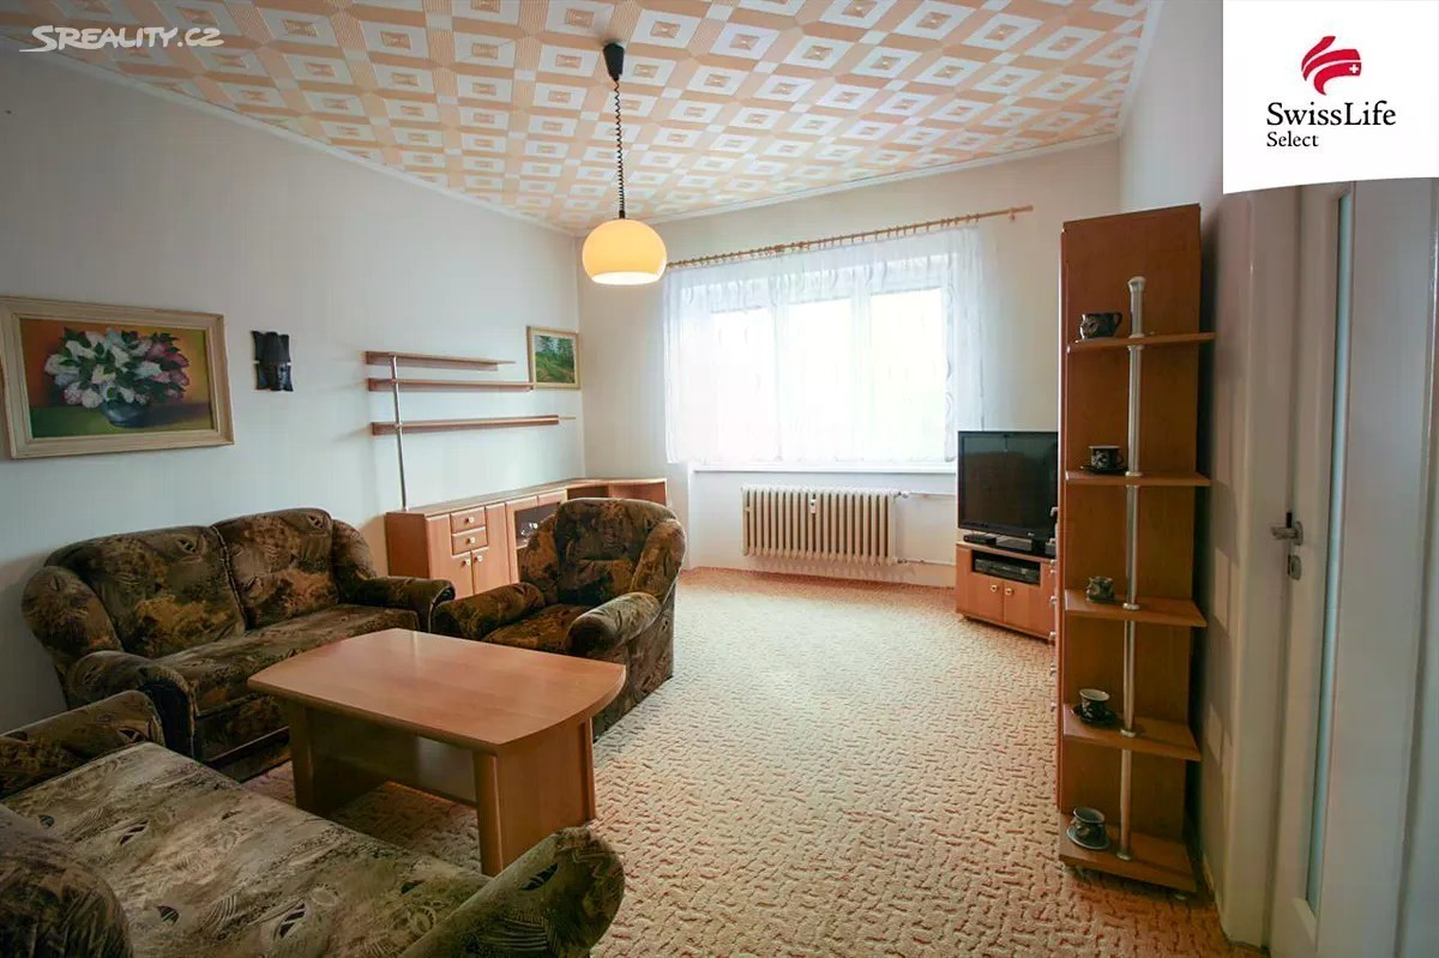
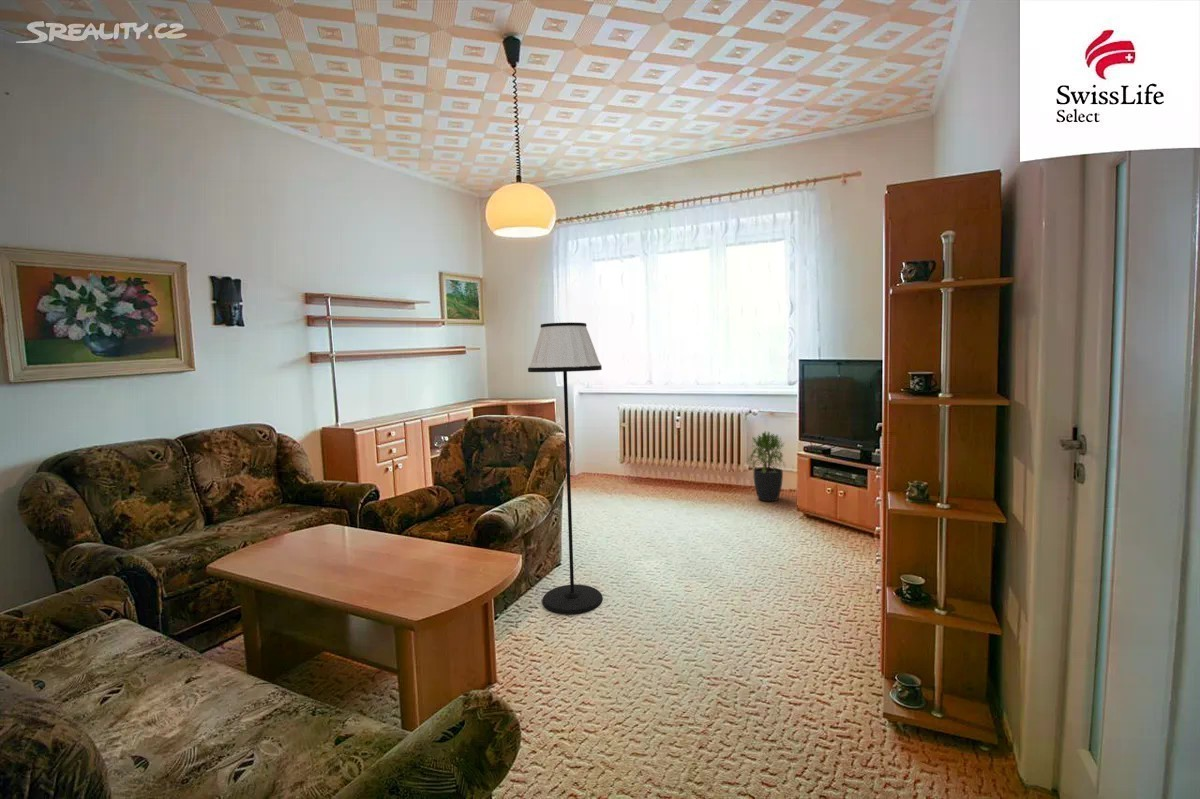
+ potted plant (765, 464)
+ floor lamp (568, 464)
